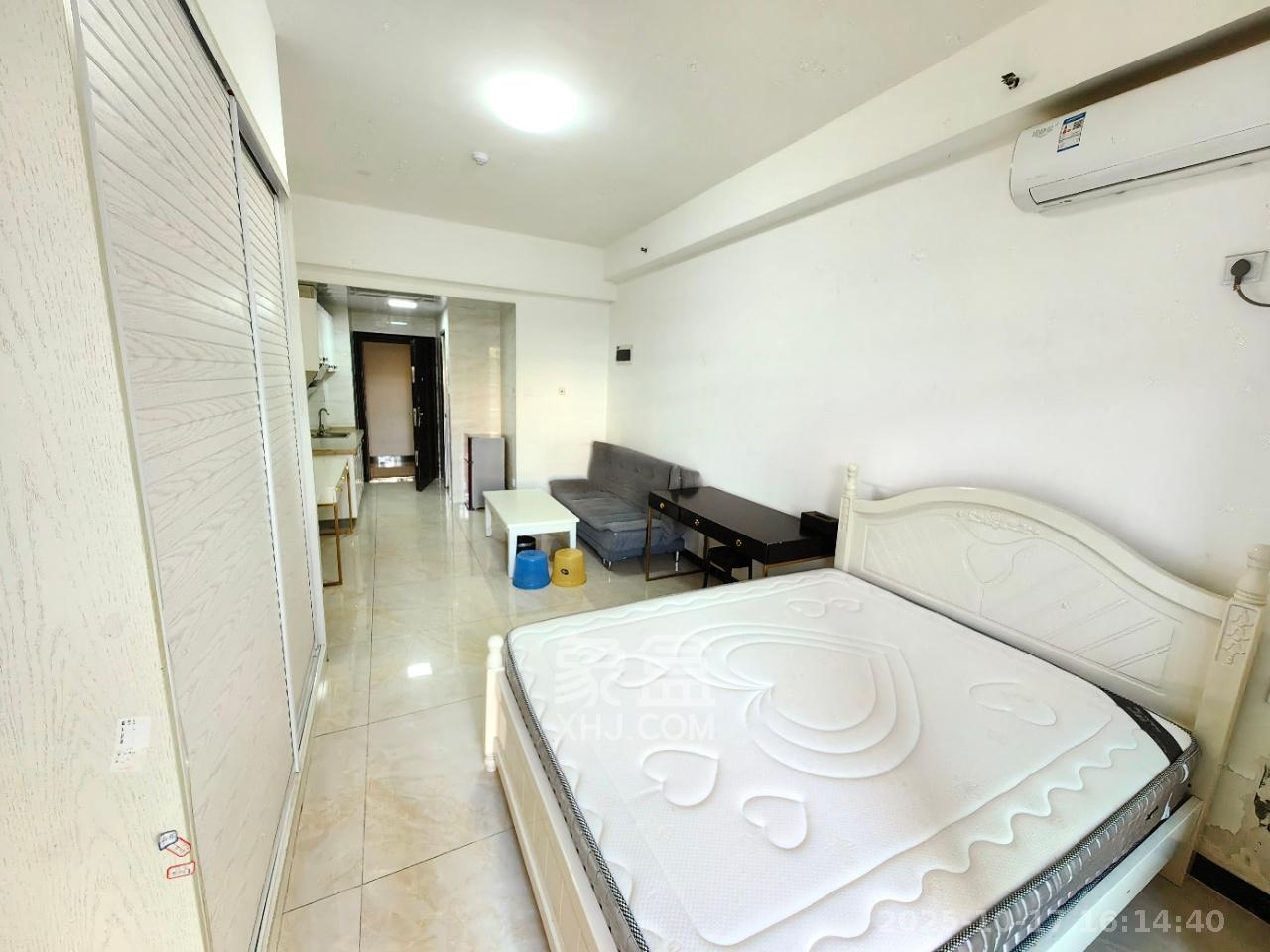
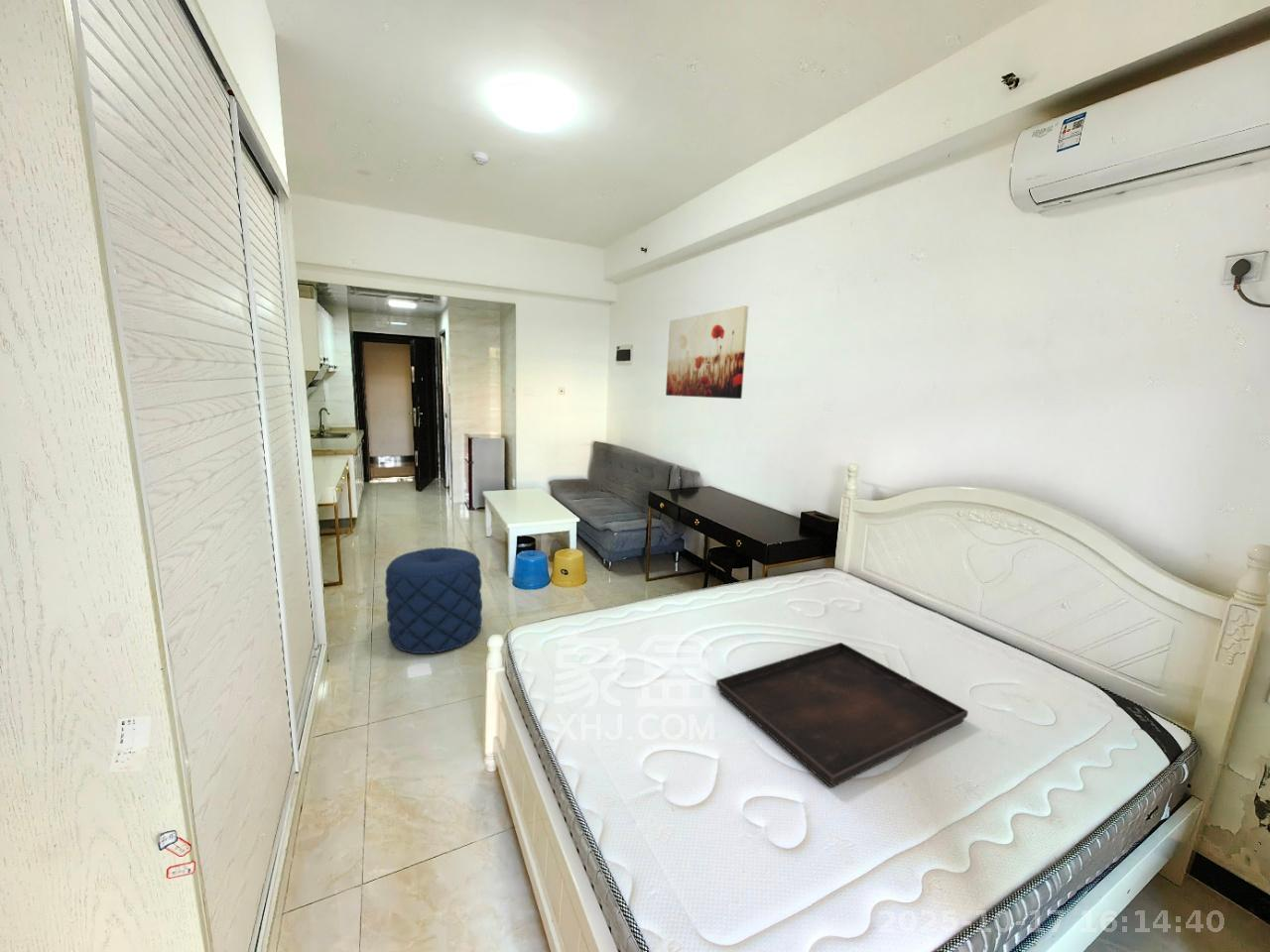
+ serving tray (836, 700)
+ pouf (436, 595)
+ wall art (701, 356)
